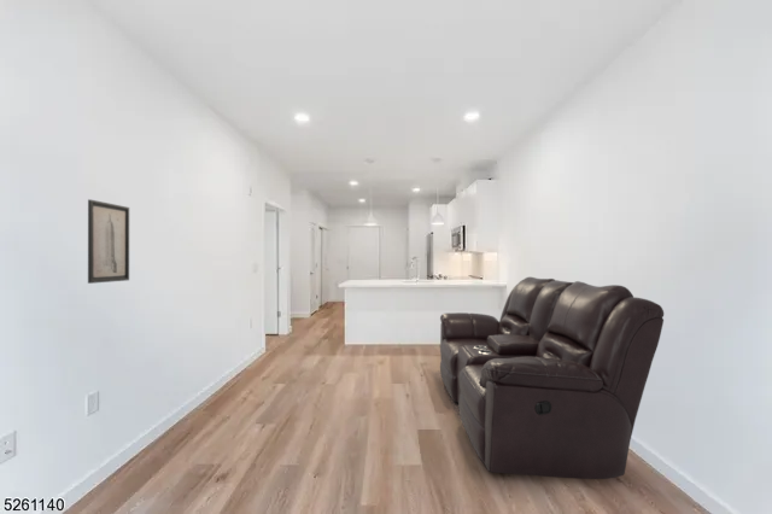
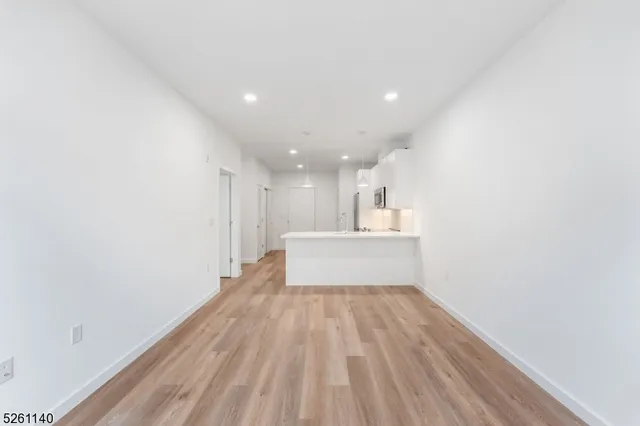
- sofa (515, 346)
- wall art (110, 243)
